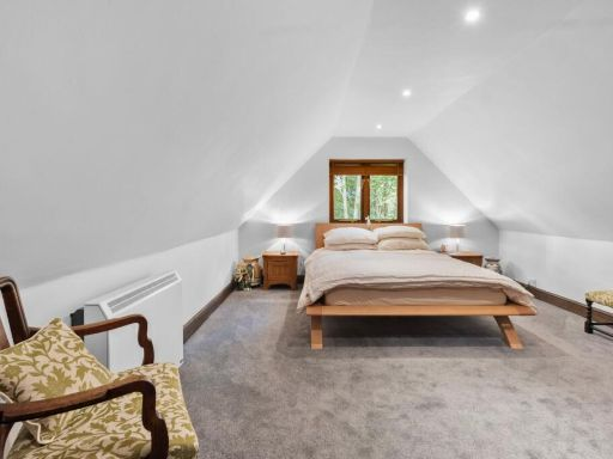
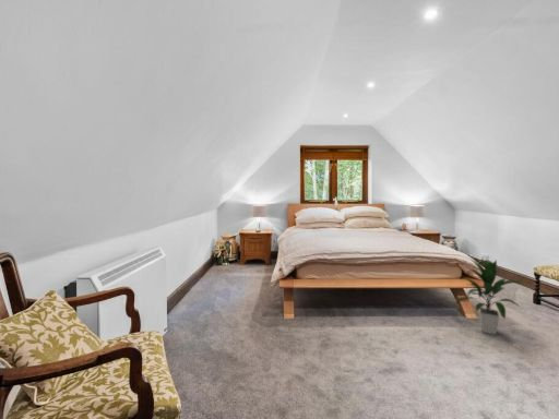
+ indoor plant (487, 294)
